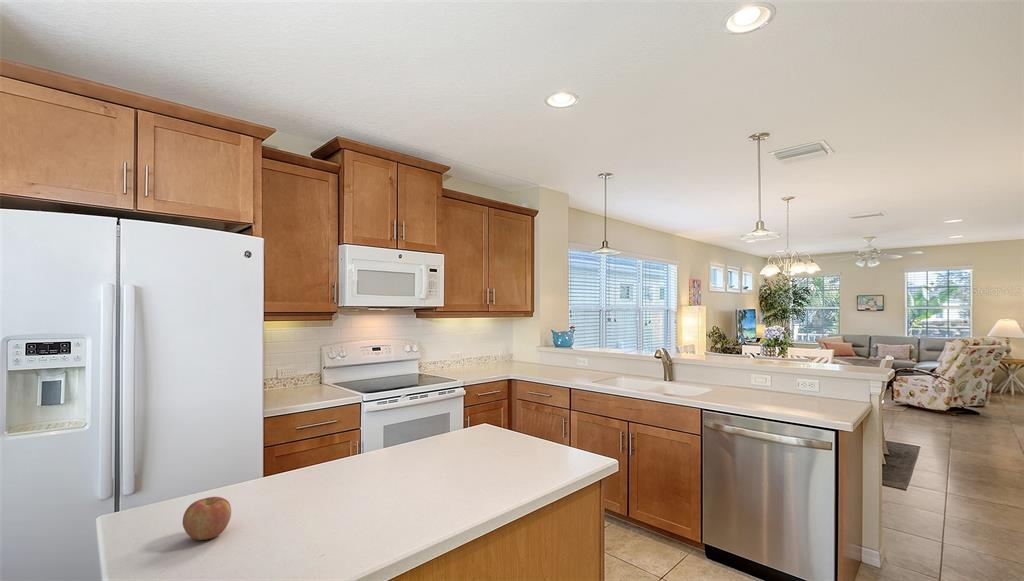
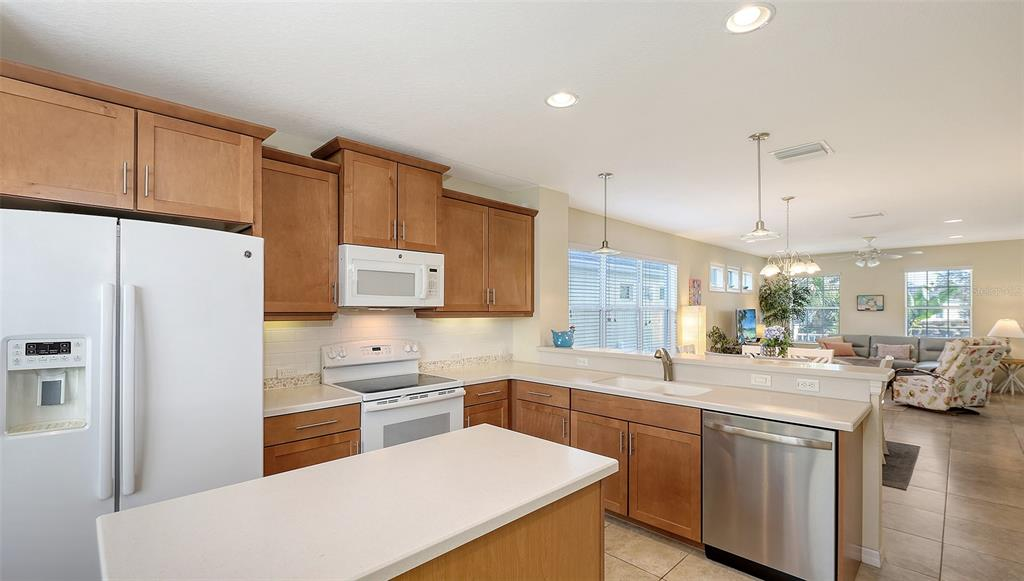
- apple (207, 517)
